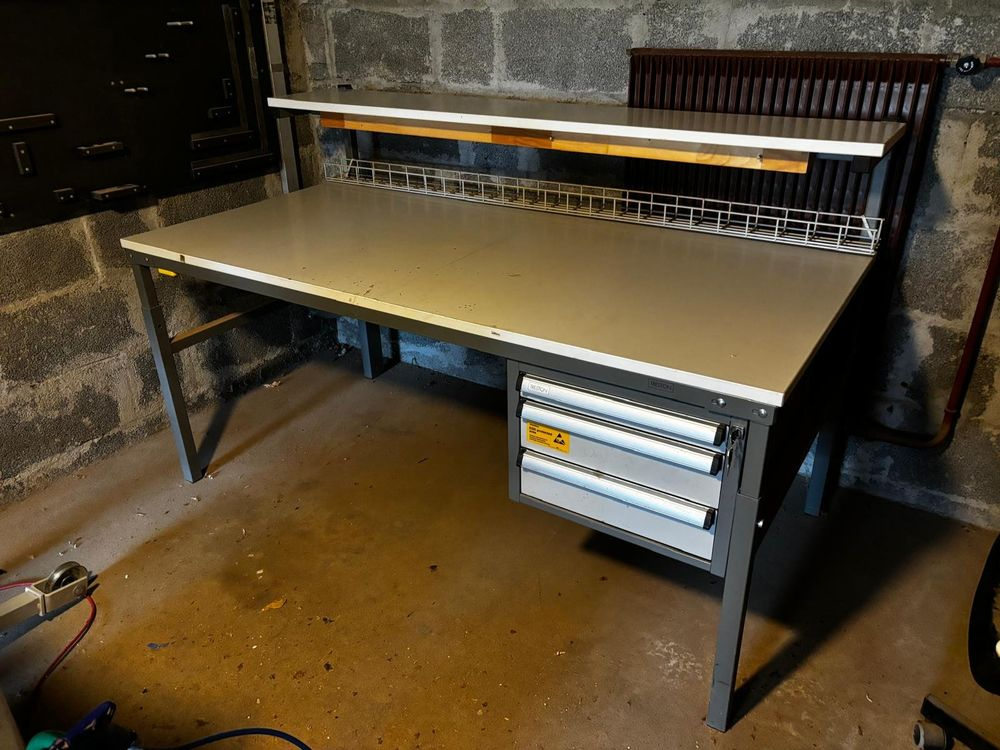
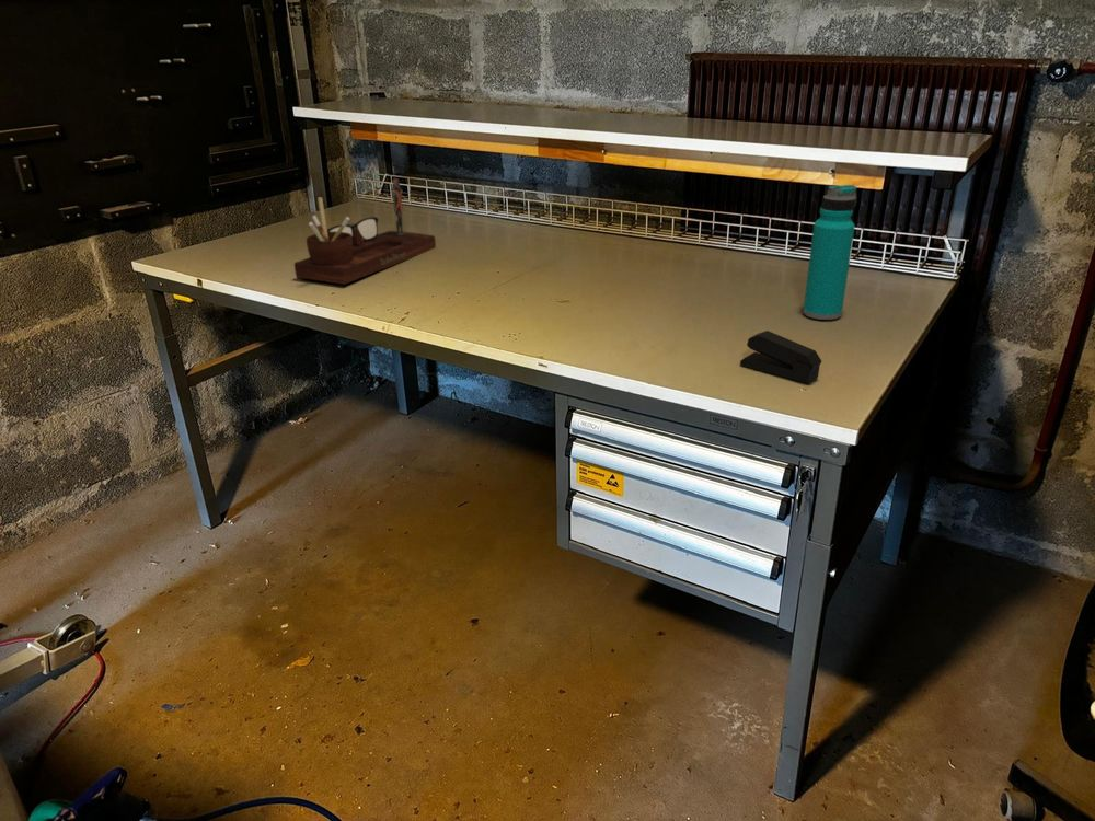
+ stapler (781, 354)
+ desk organizer (360, 227)
+ water bottle (830, 252)
